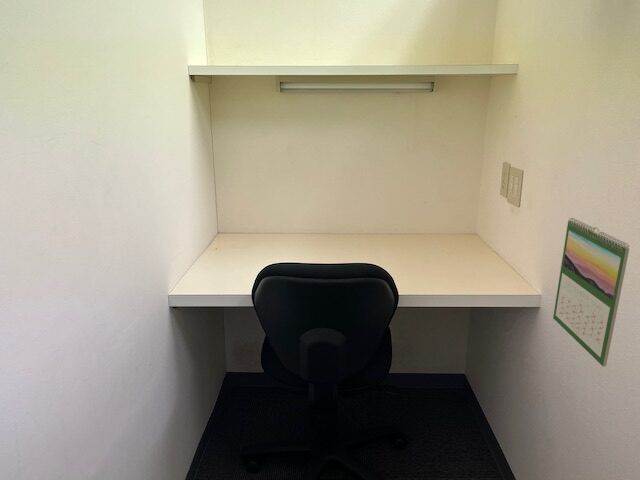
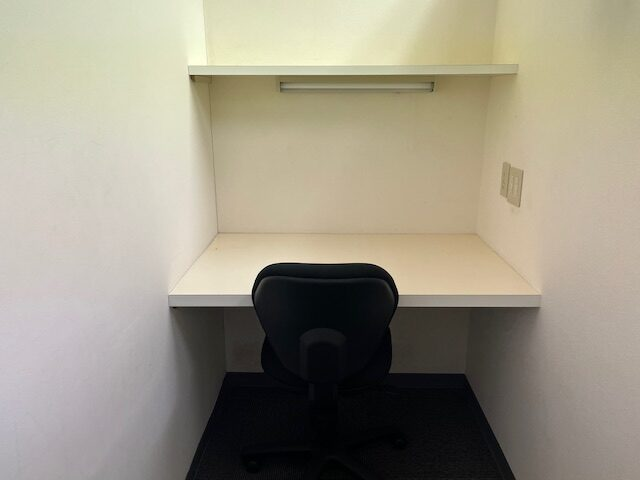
- calendar (586, 285)
